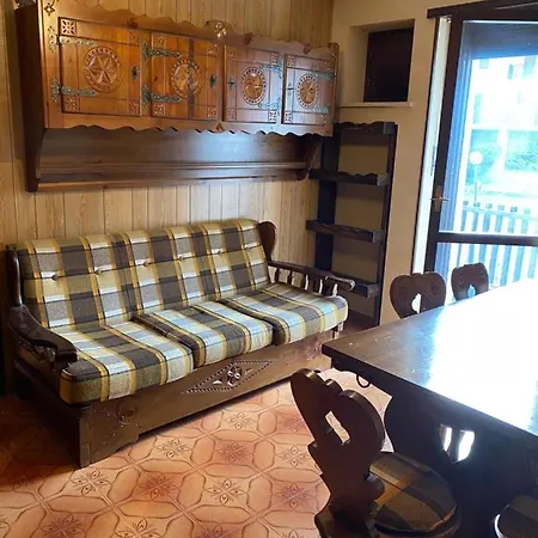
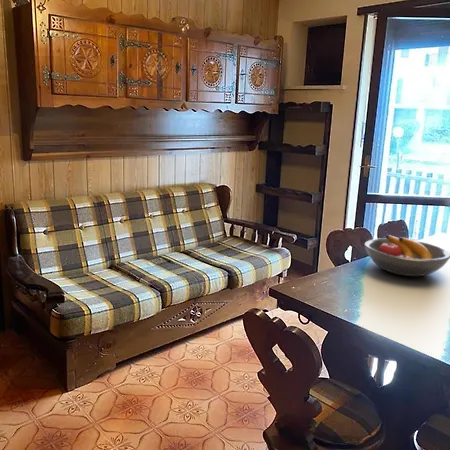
+ fruit bowl (405, 256)
